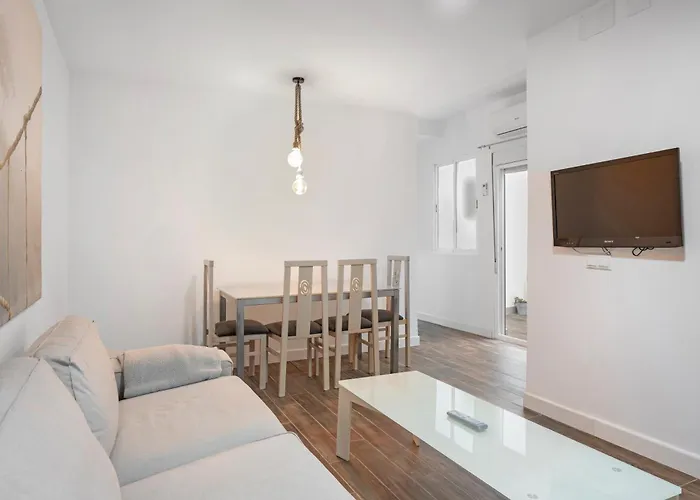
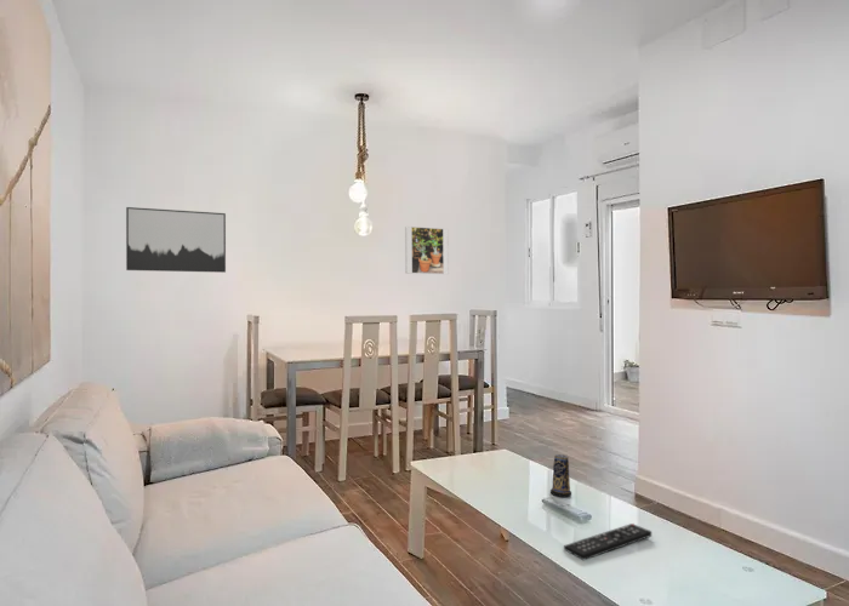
+ wall art (177, 240)
+ candle (560, 474)
+ remote control (609, 539)
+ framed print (427, 250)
